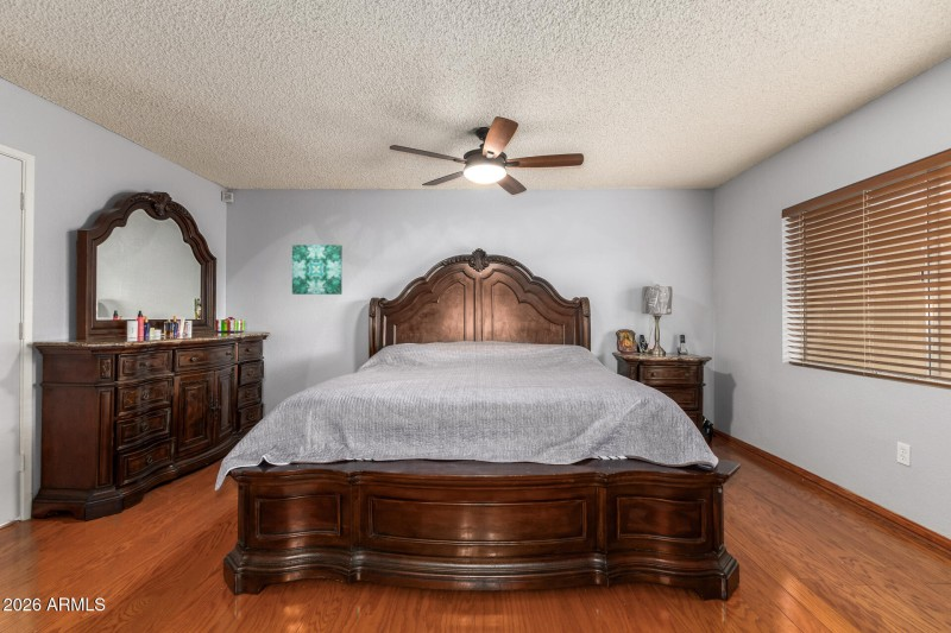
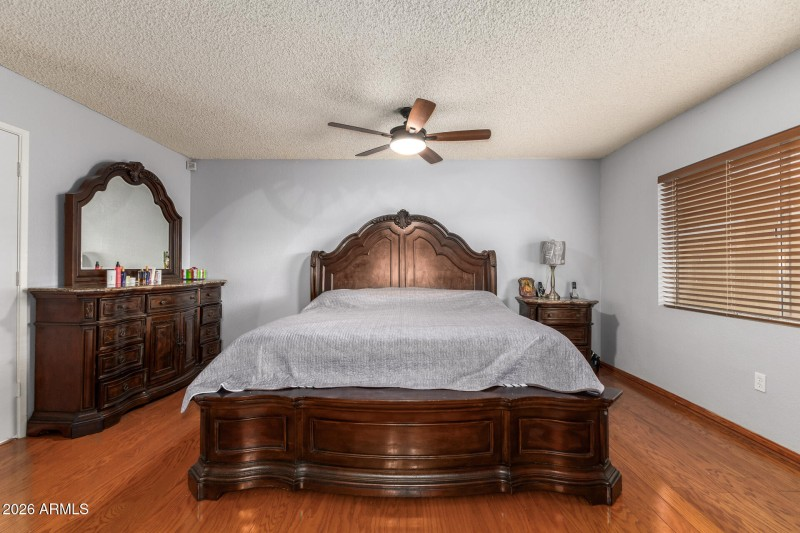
- wall art (316, 270)
